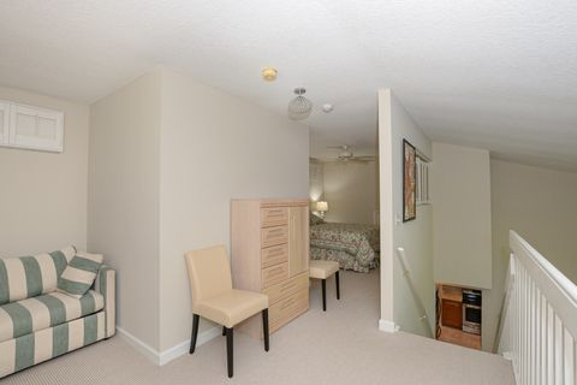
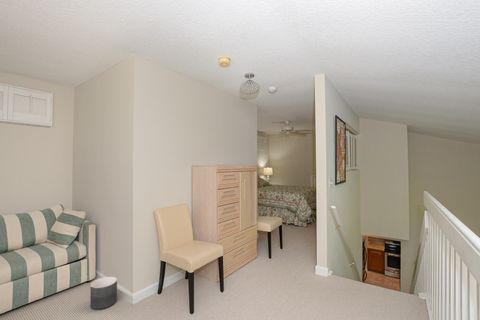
+ planter (104, 292)
